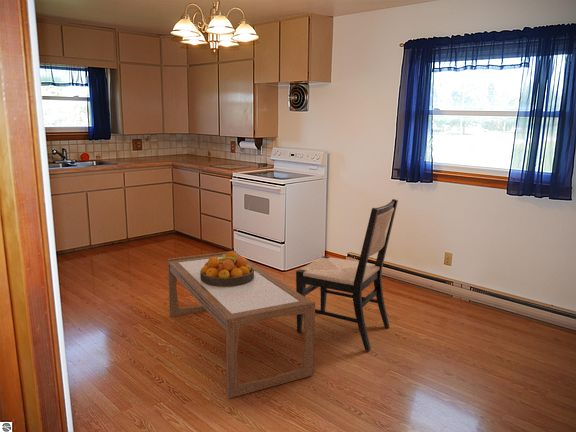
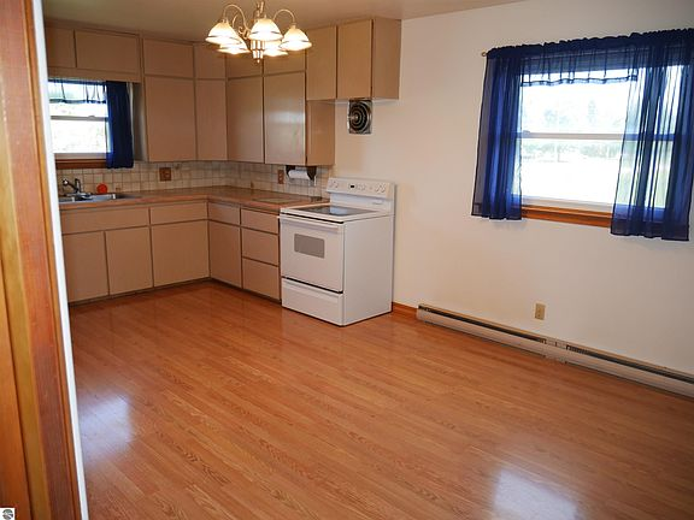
- fruit bowl (227, 264)
- coffee table (232, 310)
- chair (346, 266)
